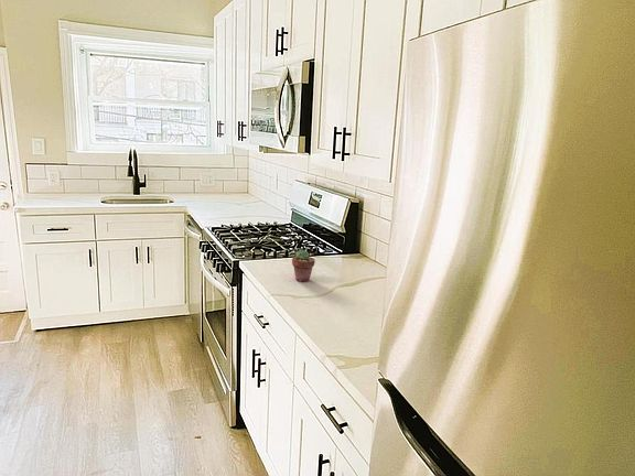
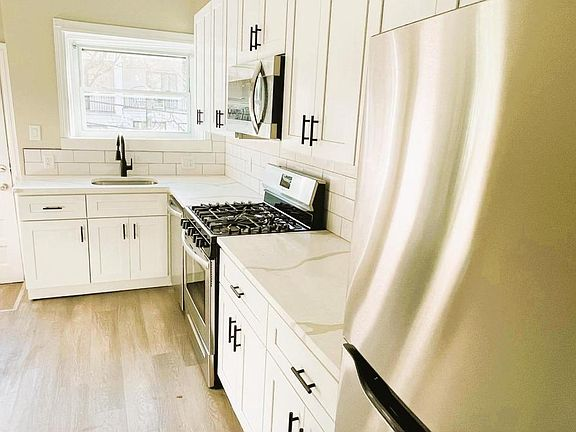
- potted succulent (303, 264)
